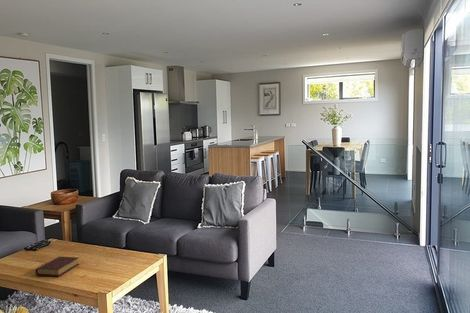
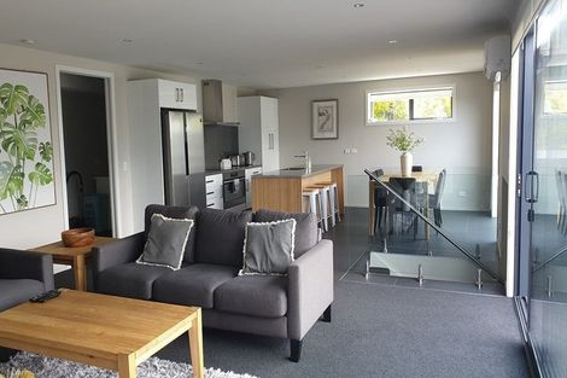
- book (58, 266)
